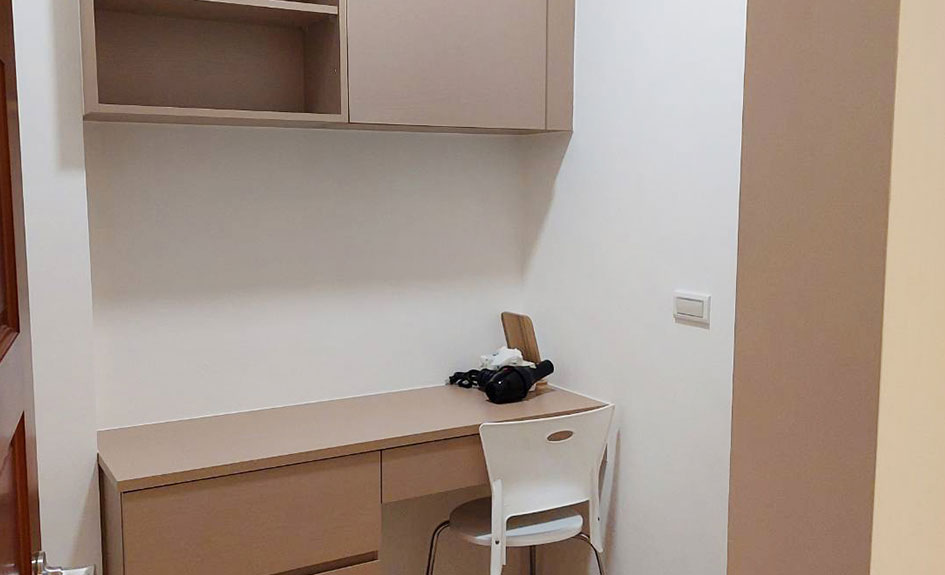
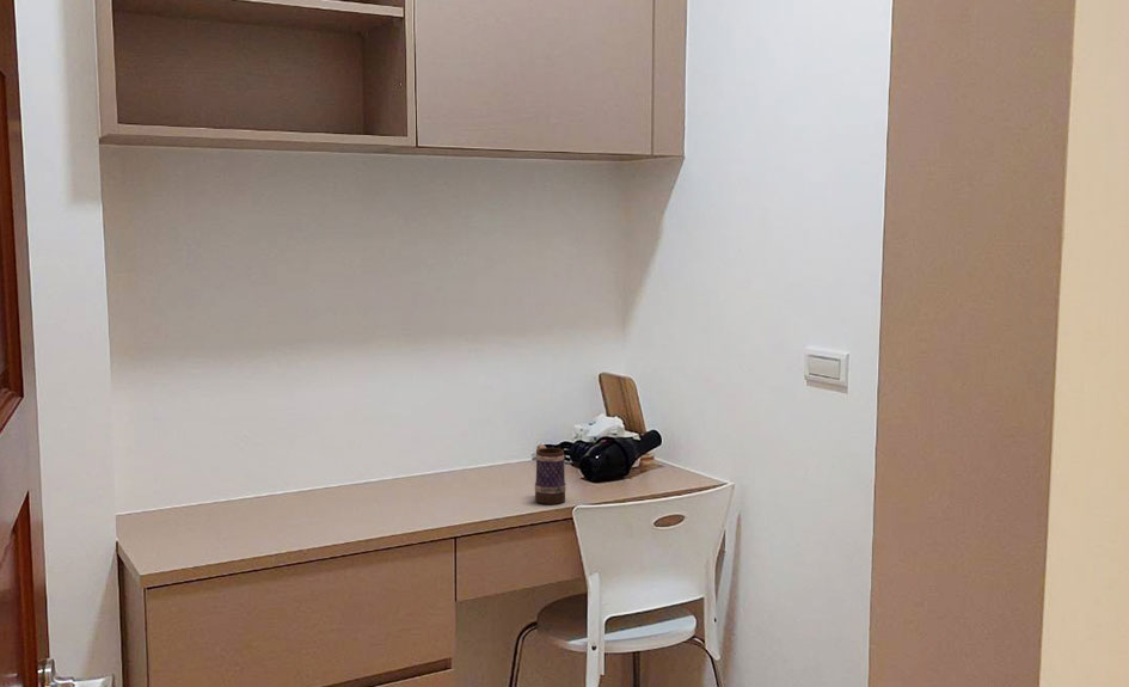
+ mug (547, 473)
